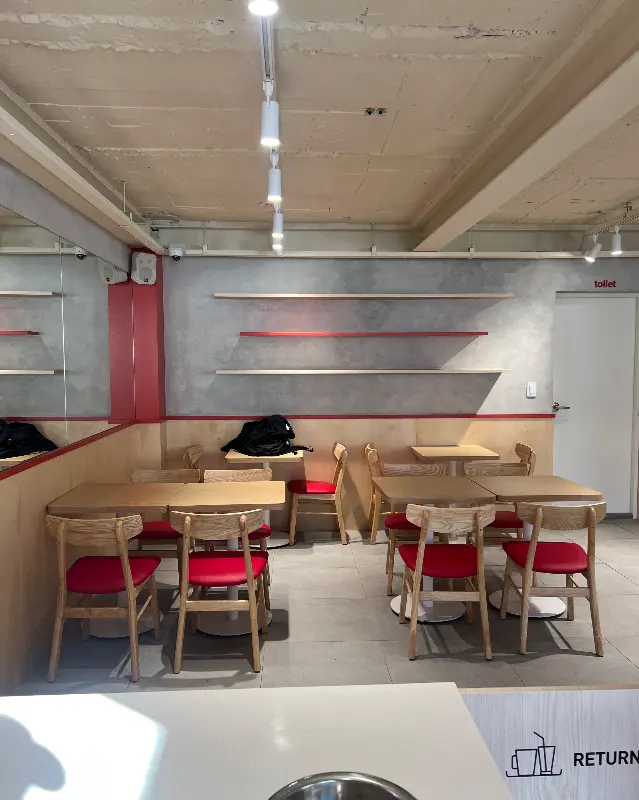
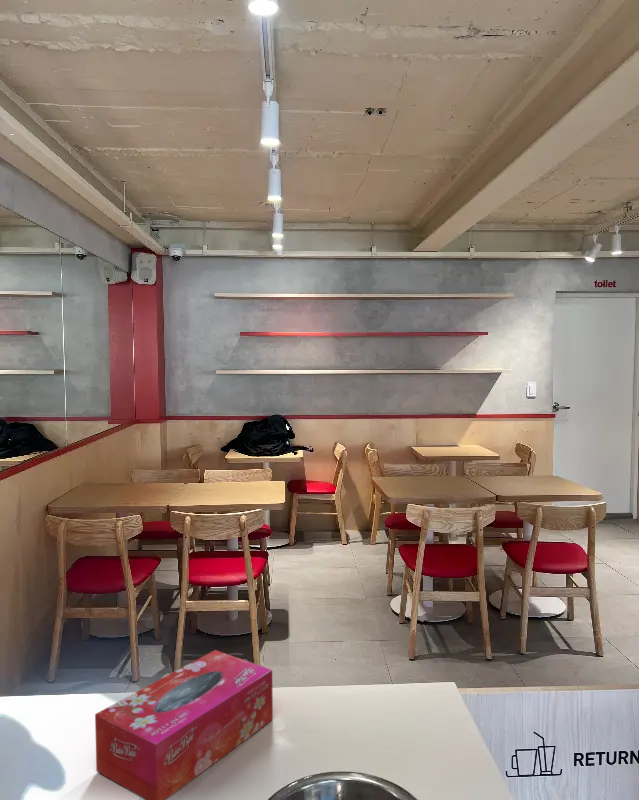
+ tissue box (190, 717)
